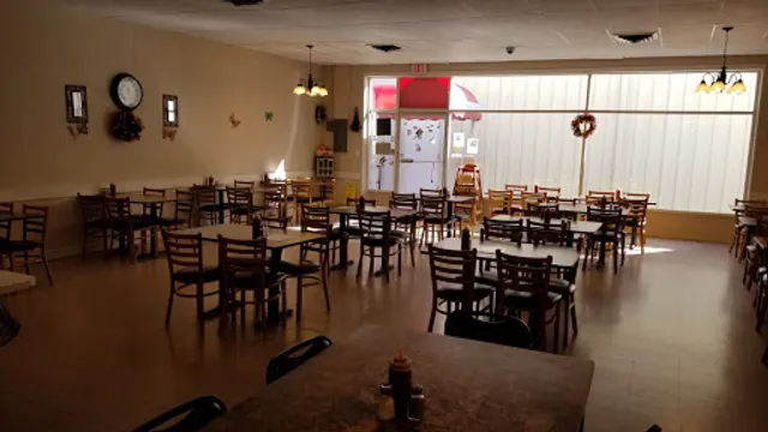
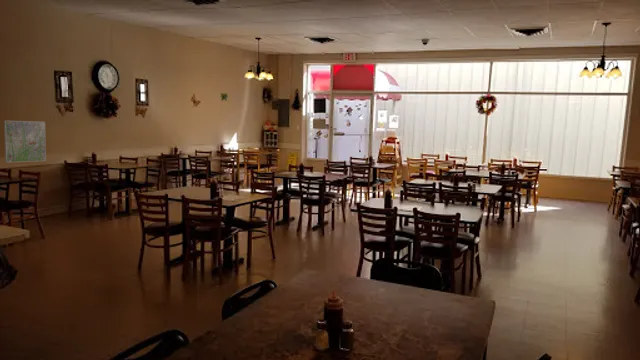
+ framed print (25, 141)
